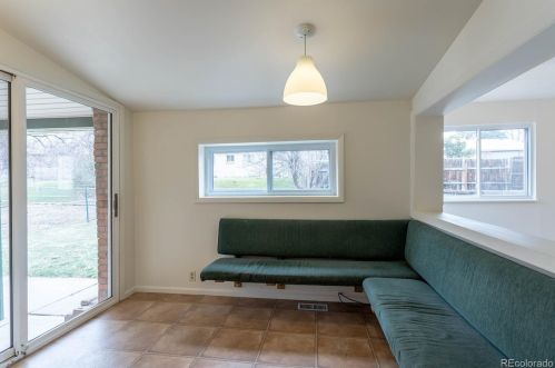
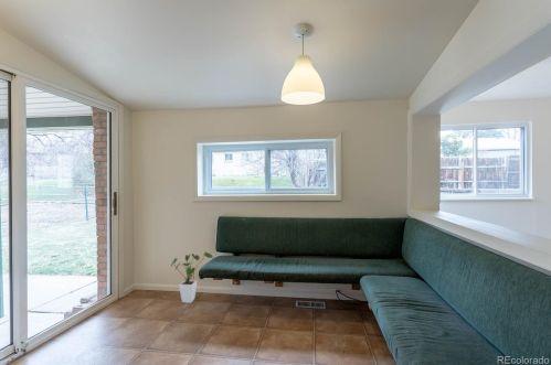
+ house plant (190, 277)
